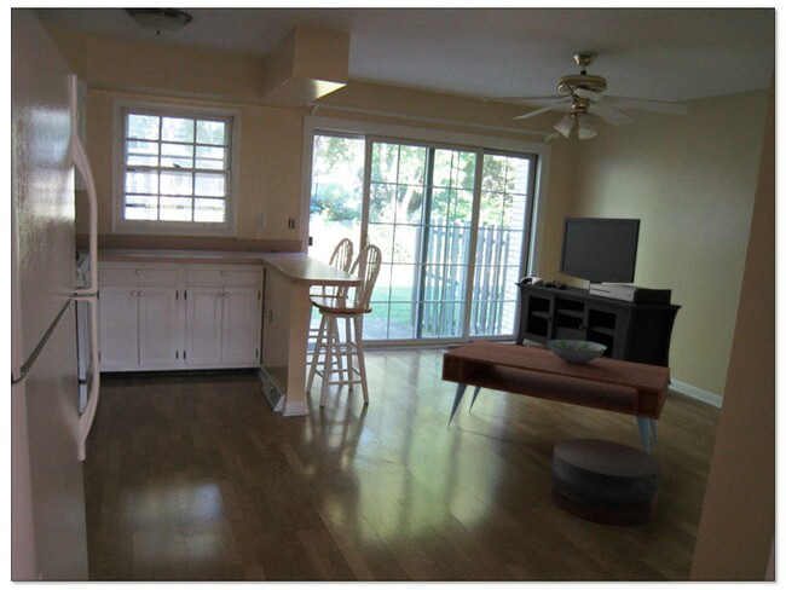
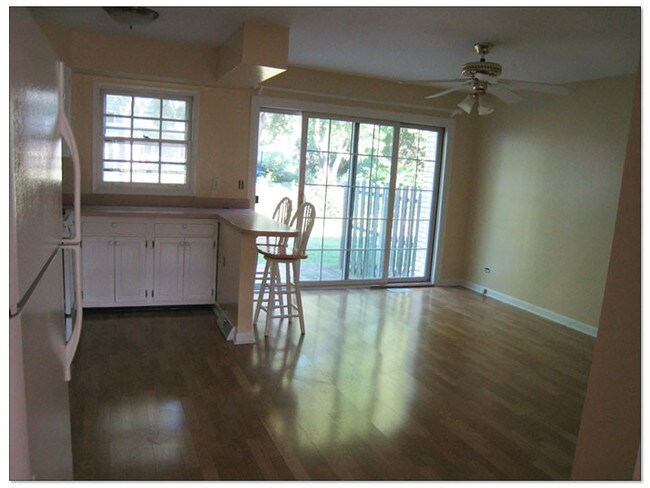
- stool (603, 478)
- decorative bowl (574, 352)
- media console (589, 291)
- coffee table (553, 399)
